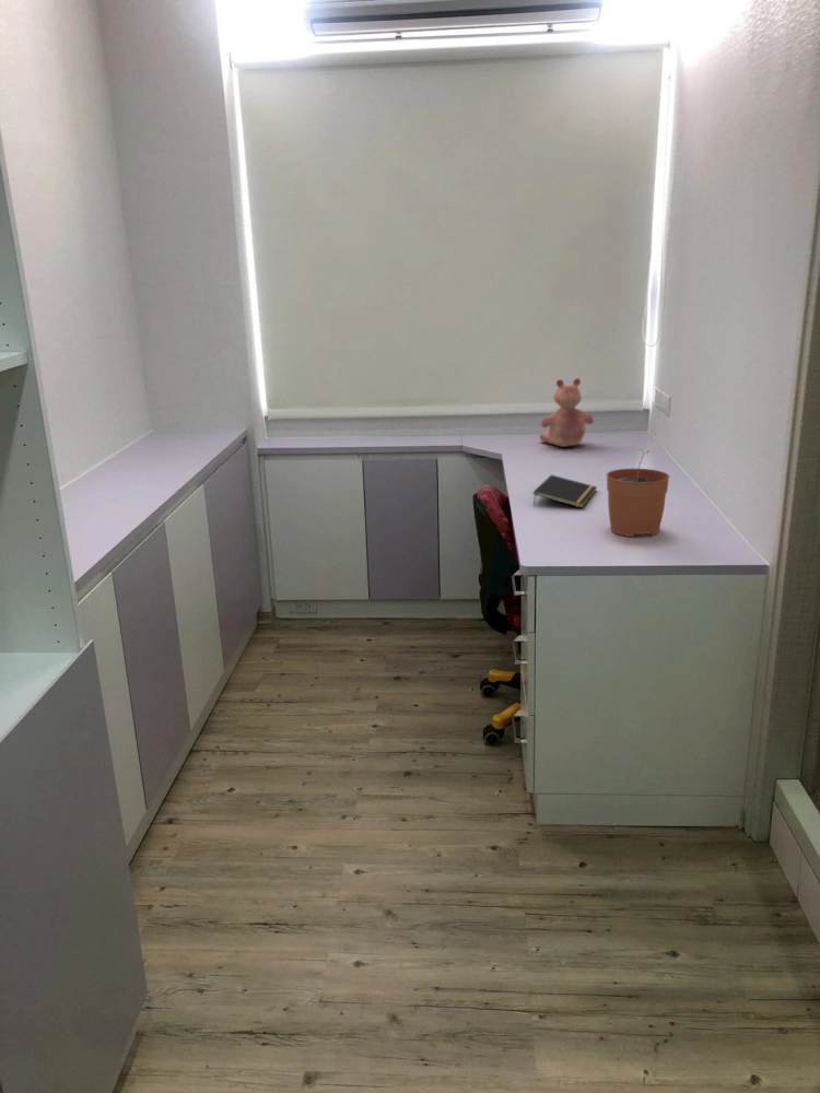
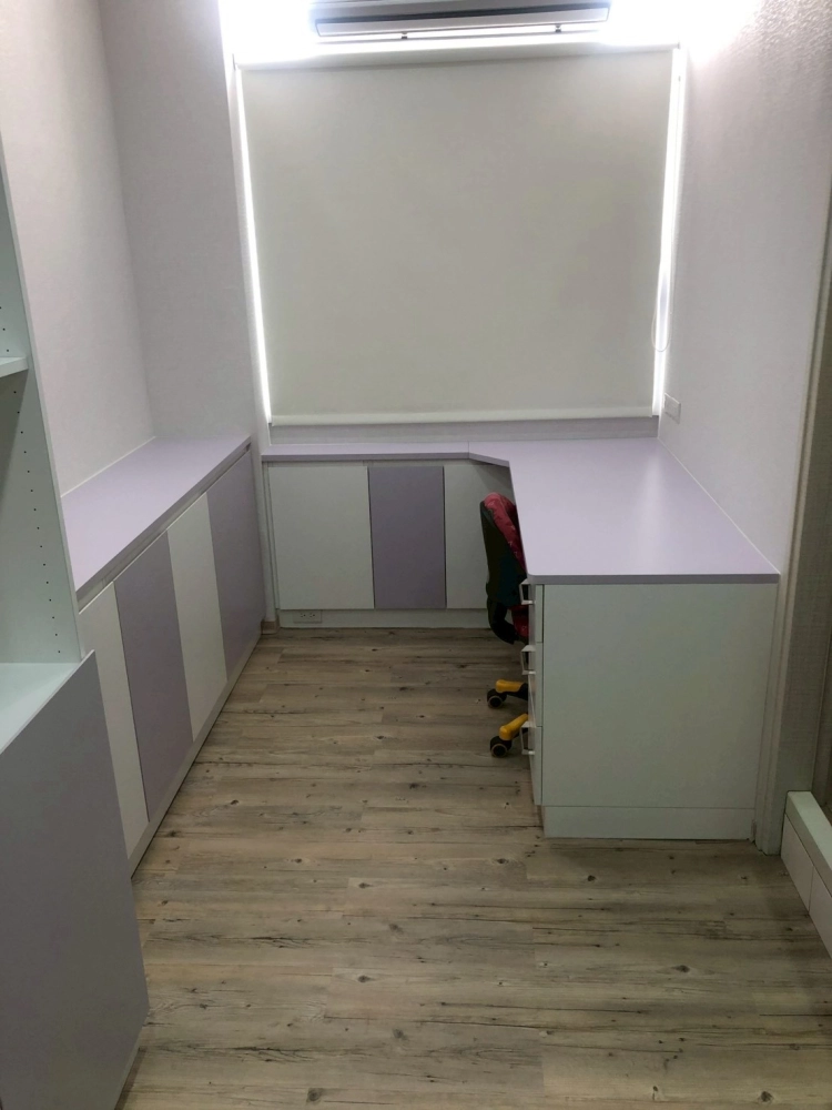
- teddy bear (563, 411)
- plant pot (636, 489)
- notepad (565, 490)
